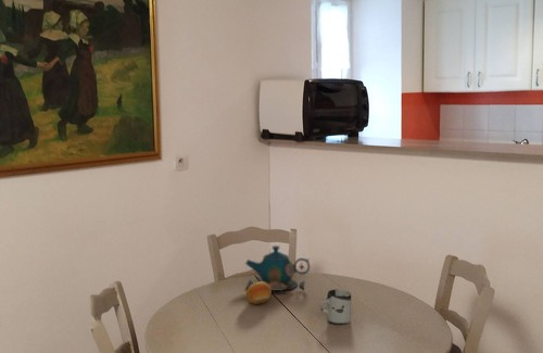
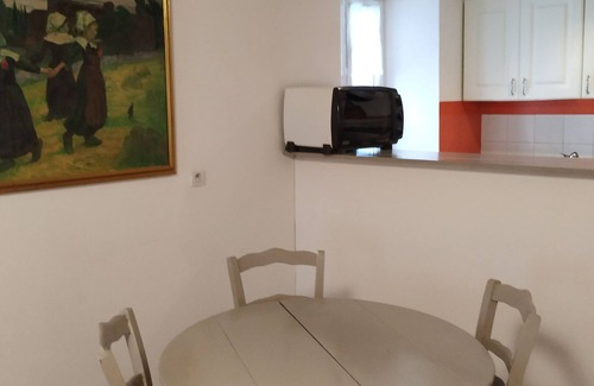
- cup (334, 306)
- fruit (258, 292)
- teapot (277, 265)
